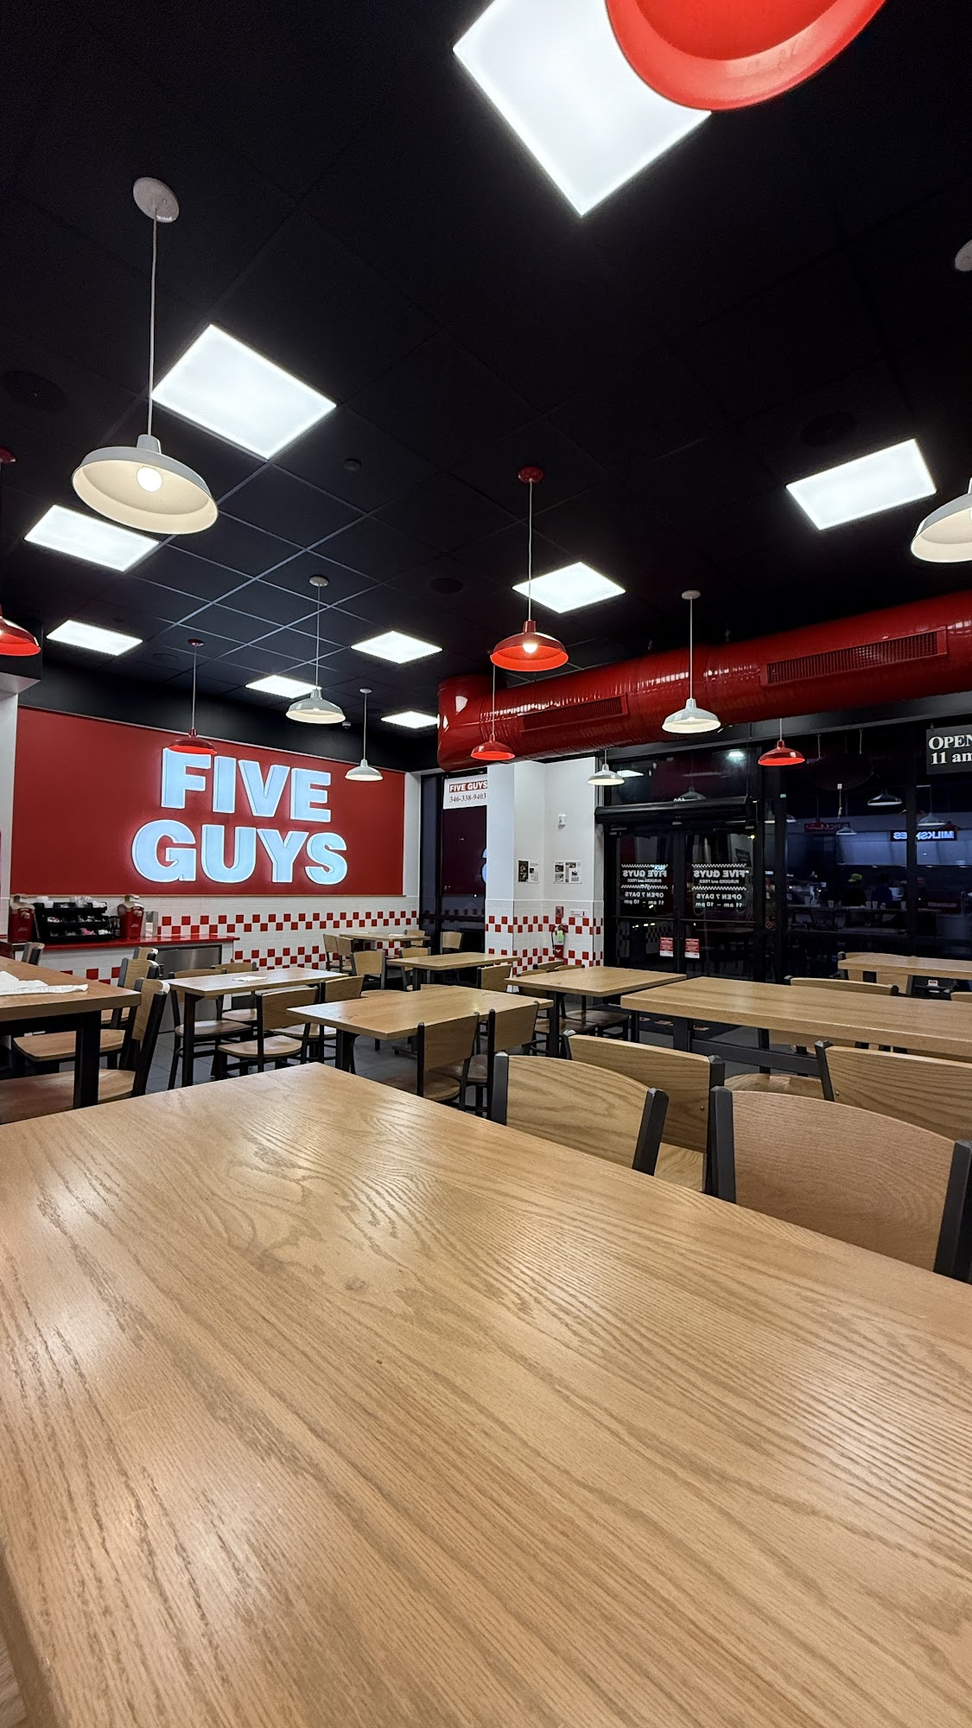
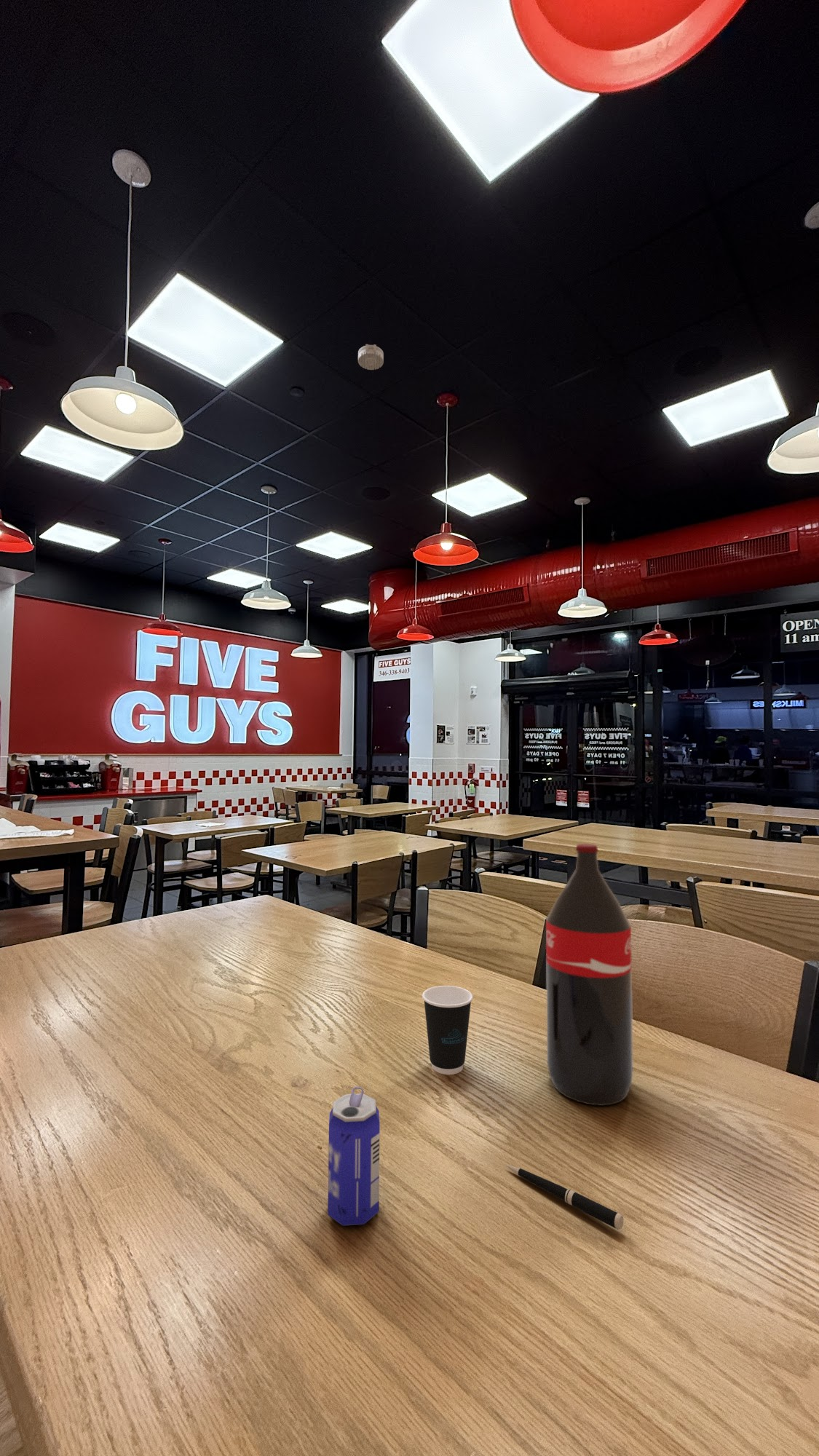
+ soda bottle (587, 964)
+ pen (559, 1190)
+ beer can (354, 1151)
+ smoke detector (371, 356)
+ dixie cup (447, 1031)
